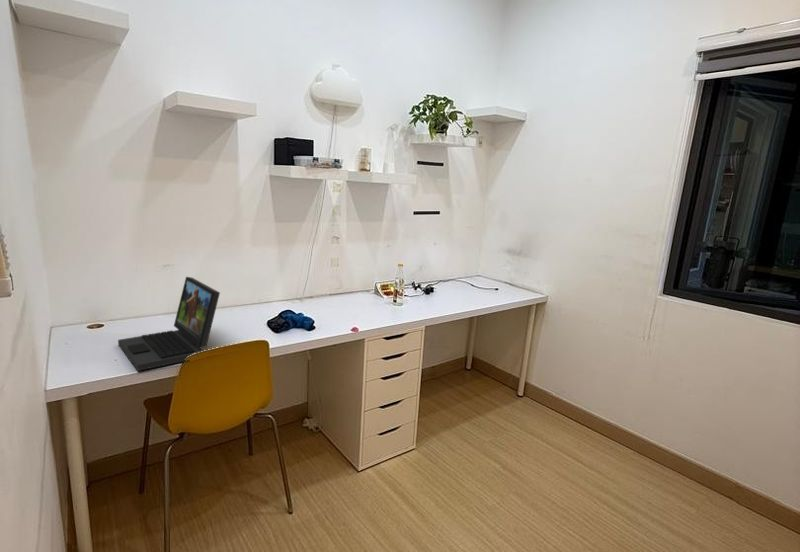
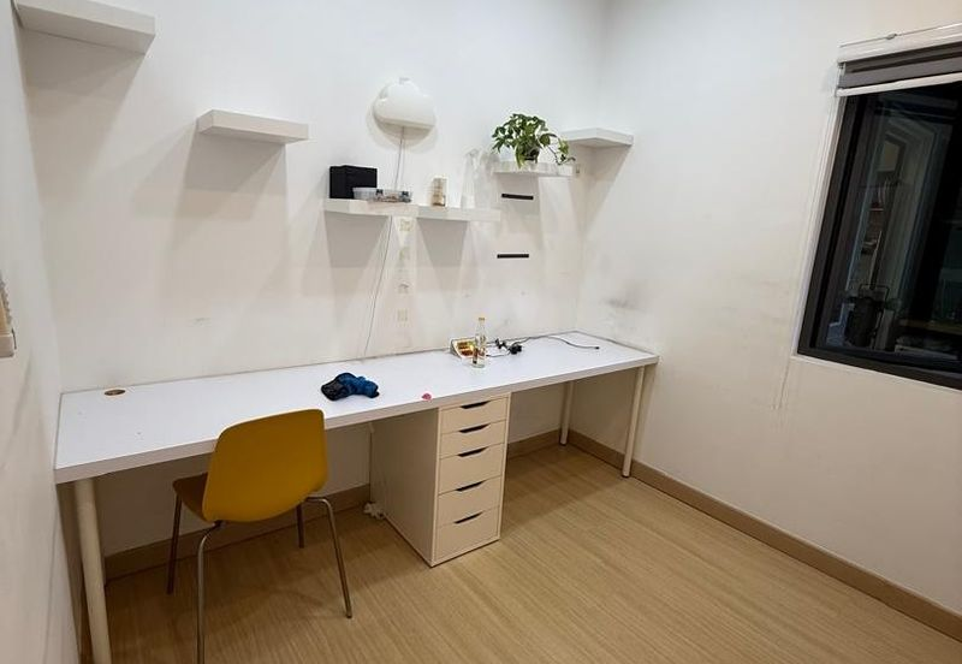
- laptop (175, 319)
